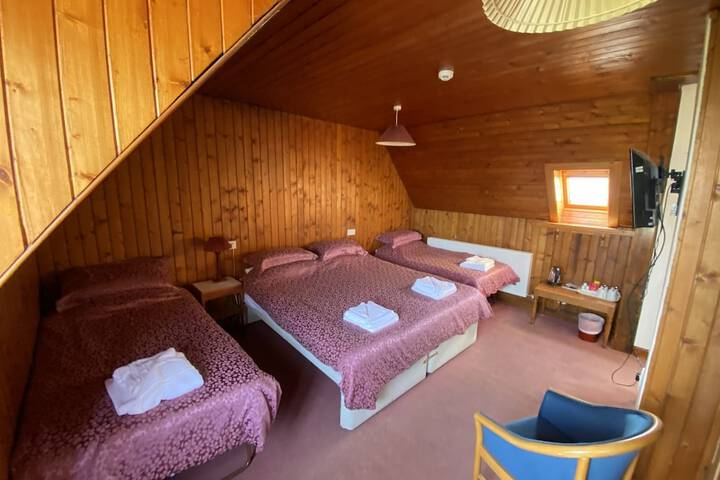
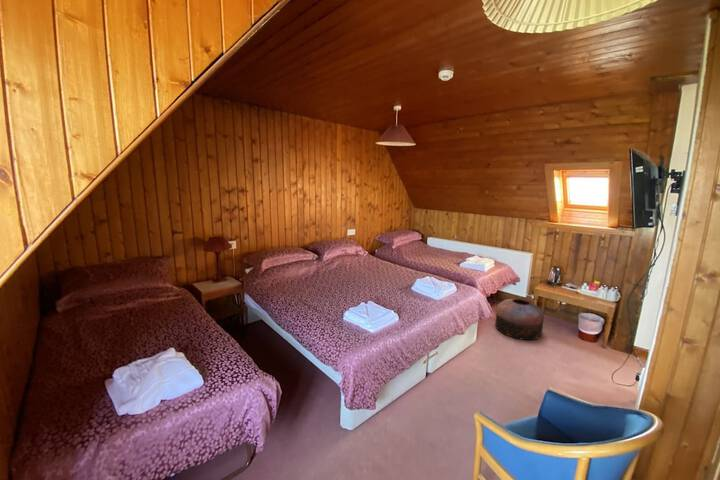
+ pouf (519, 316)
